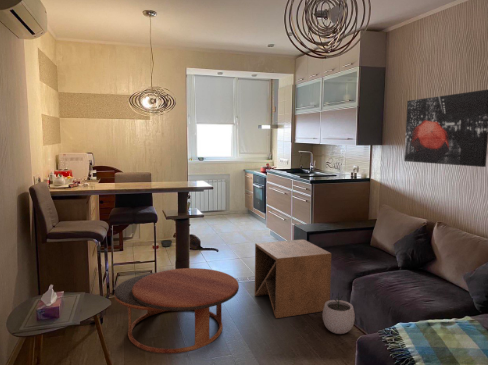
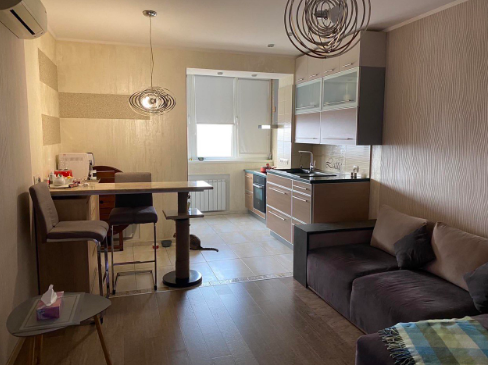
- side table (291, 275)
- plant pot (338, 312)
- wall art (442, 130)
- coffee table (177, 306)
